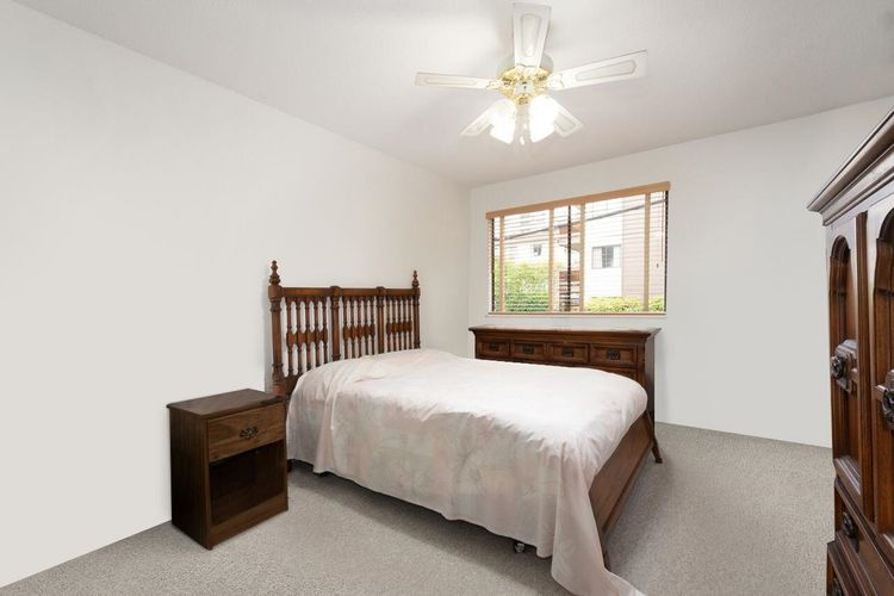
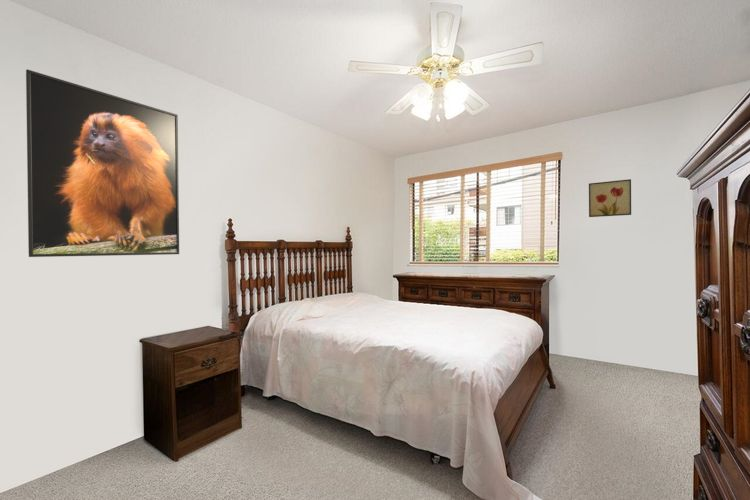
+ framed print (113, 175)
+ wall art (609, 198)
